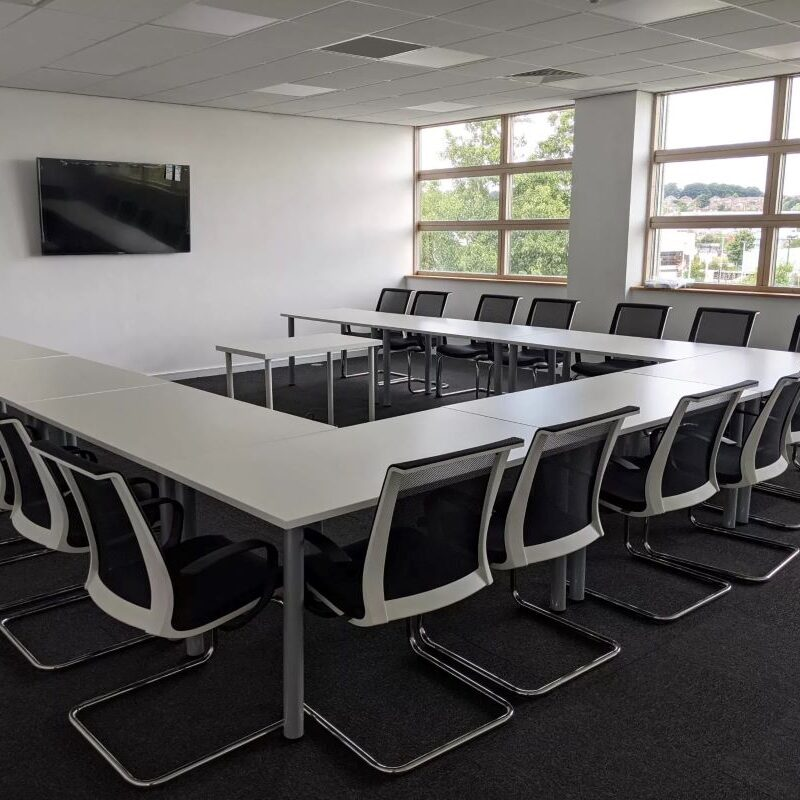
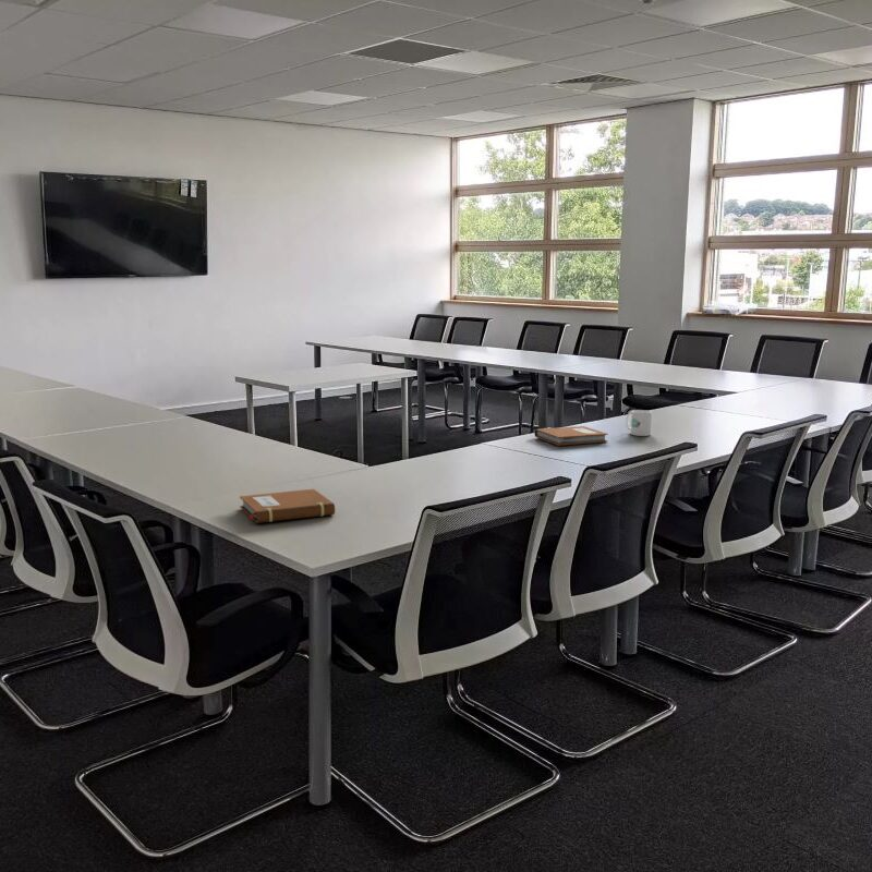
+ notebook (571, 435)
+ notebook (284, 506)
+ mug (638, 422)
